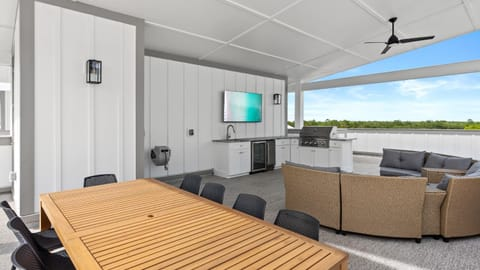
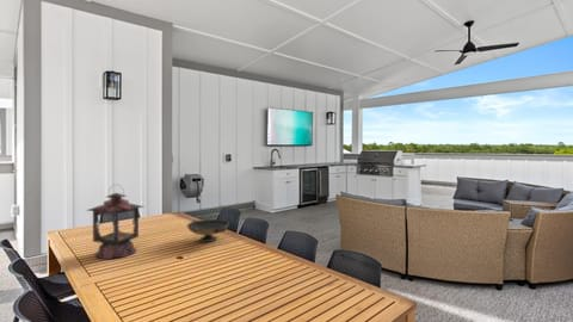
+ decorative bowl (208, 231)
+ candle lantern (116, 218)
